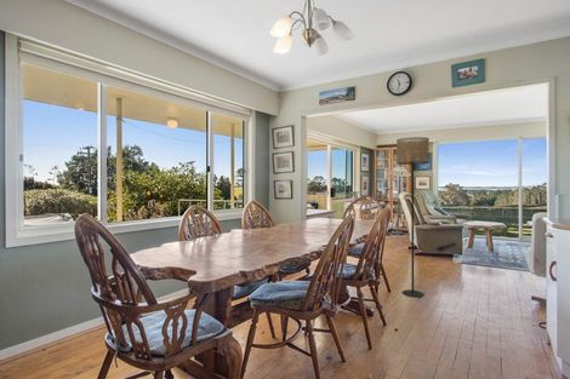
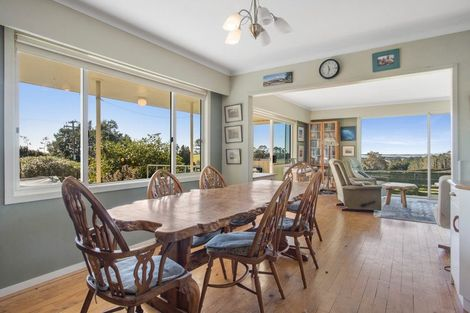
- floor lamp (412, 216)
